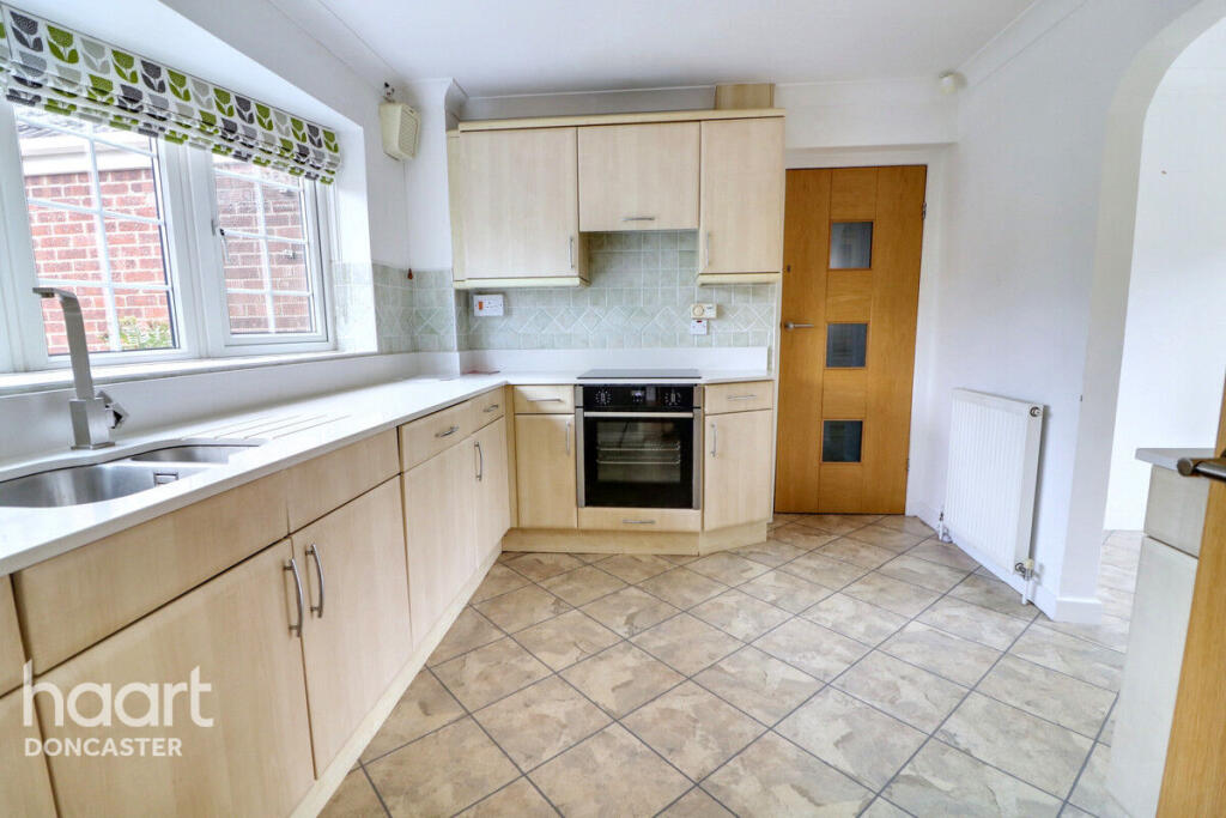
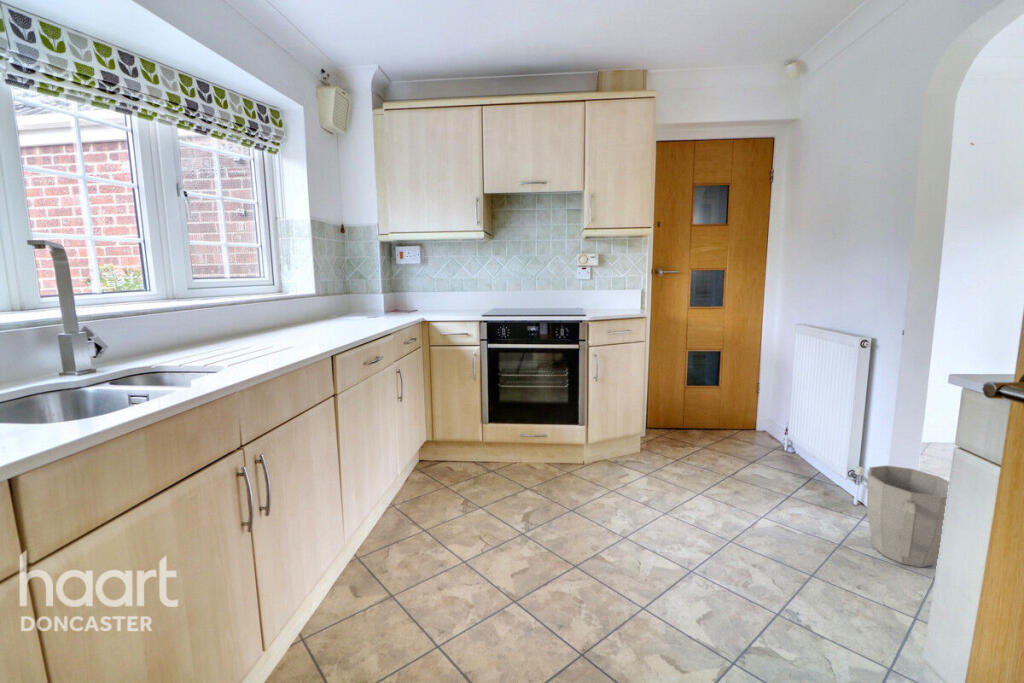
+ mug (911, 521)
